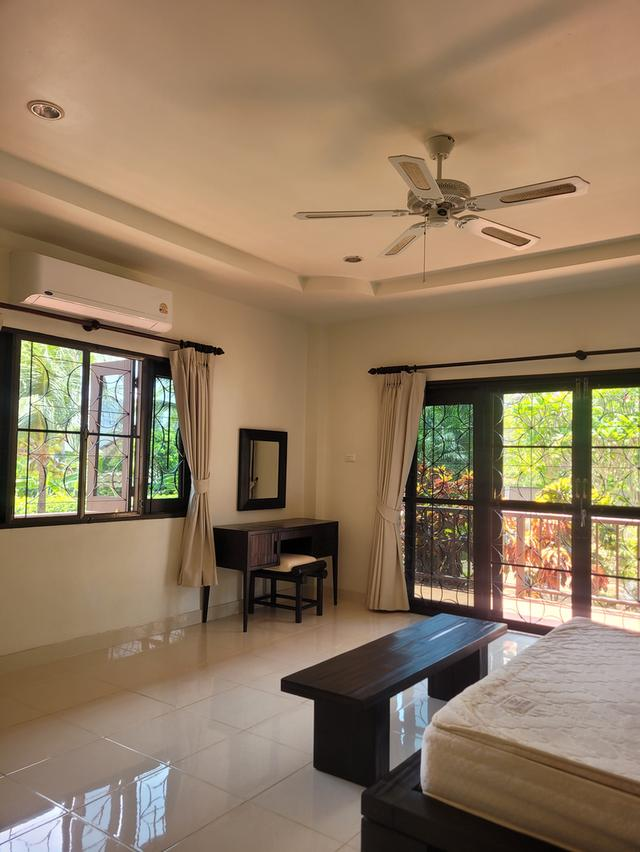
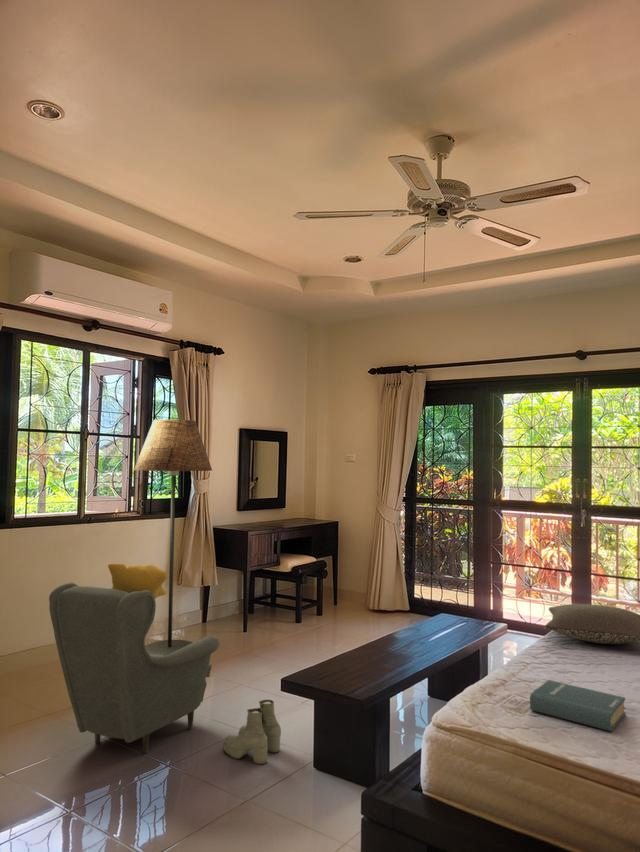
+ armchair (132, 649)
+ hardback book (577, 704)
+ pillow (596, 622)
+ floor lamp (172, 534)
+ boots (252, 727)
